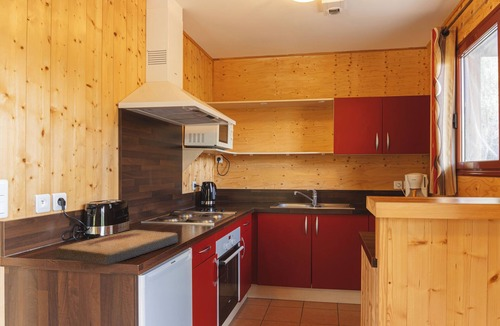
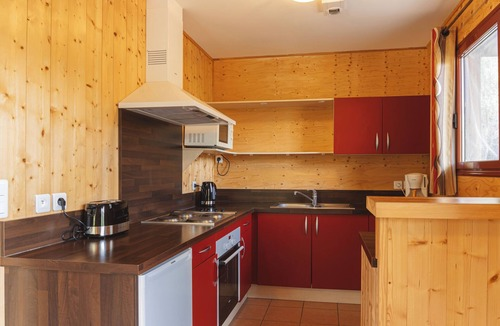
- fish fossil (123, 244)
